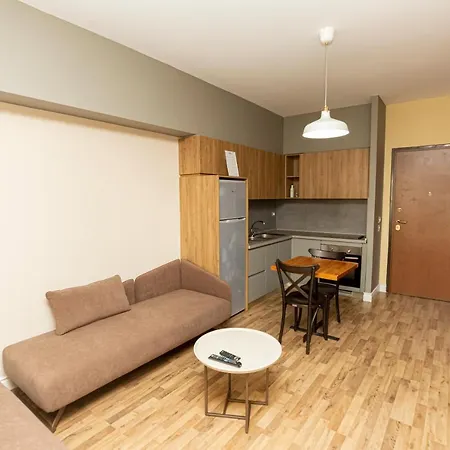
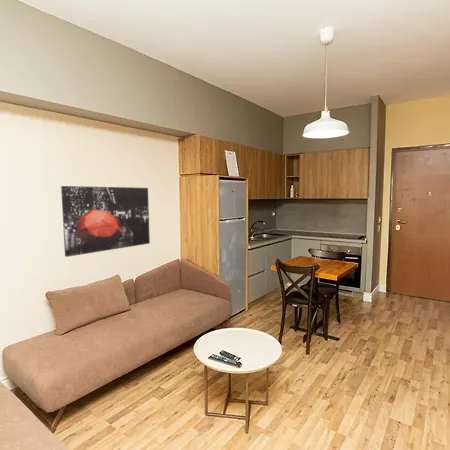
+ wall art (110, 218)
